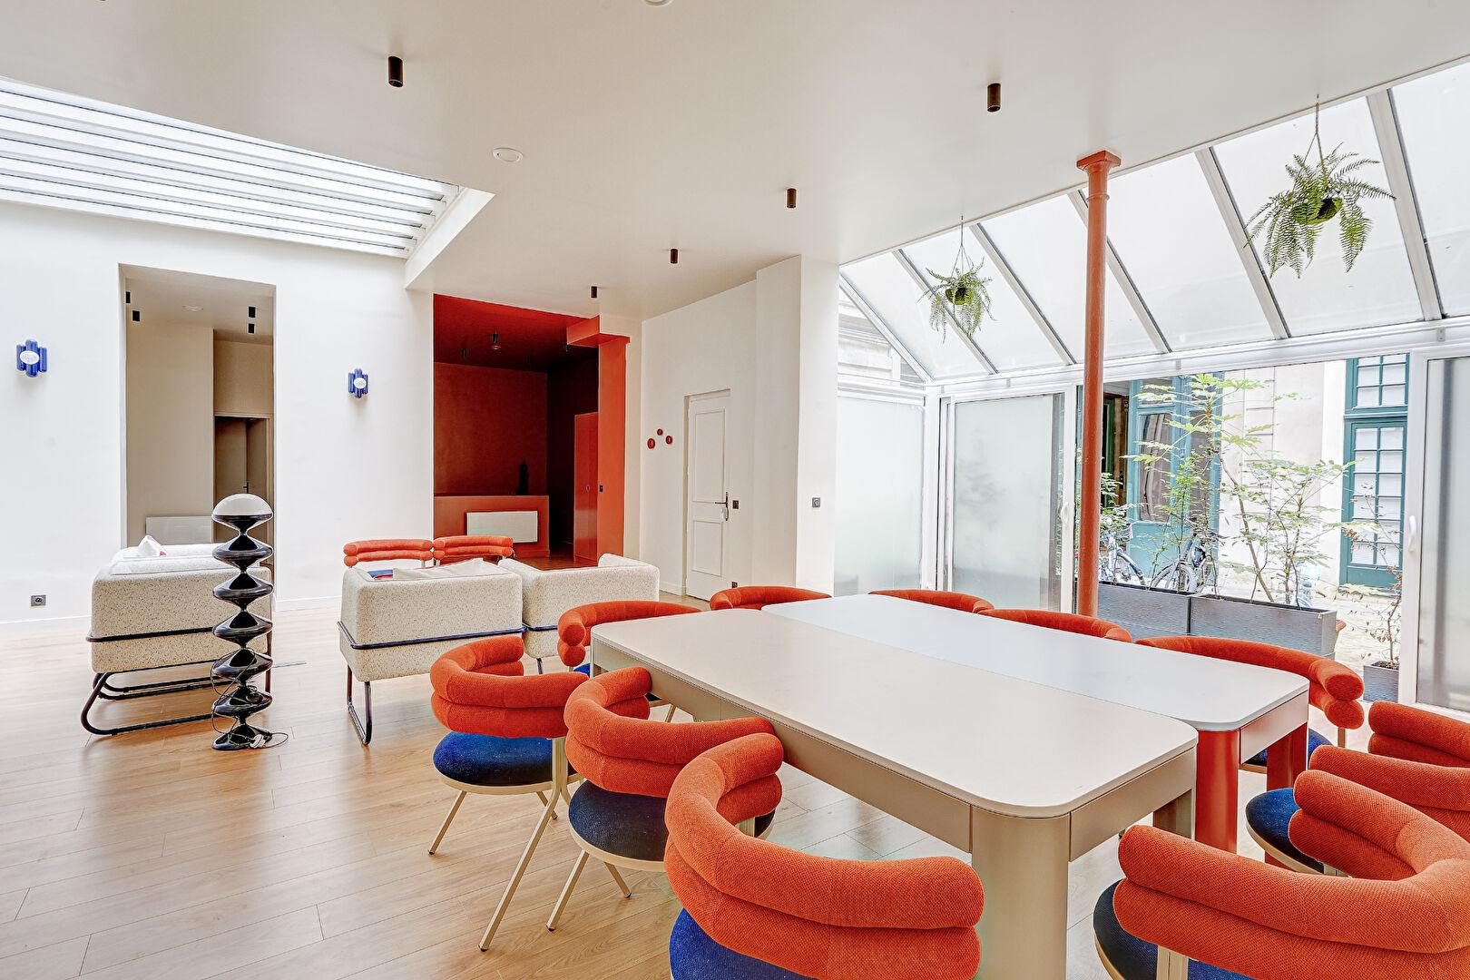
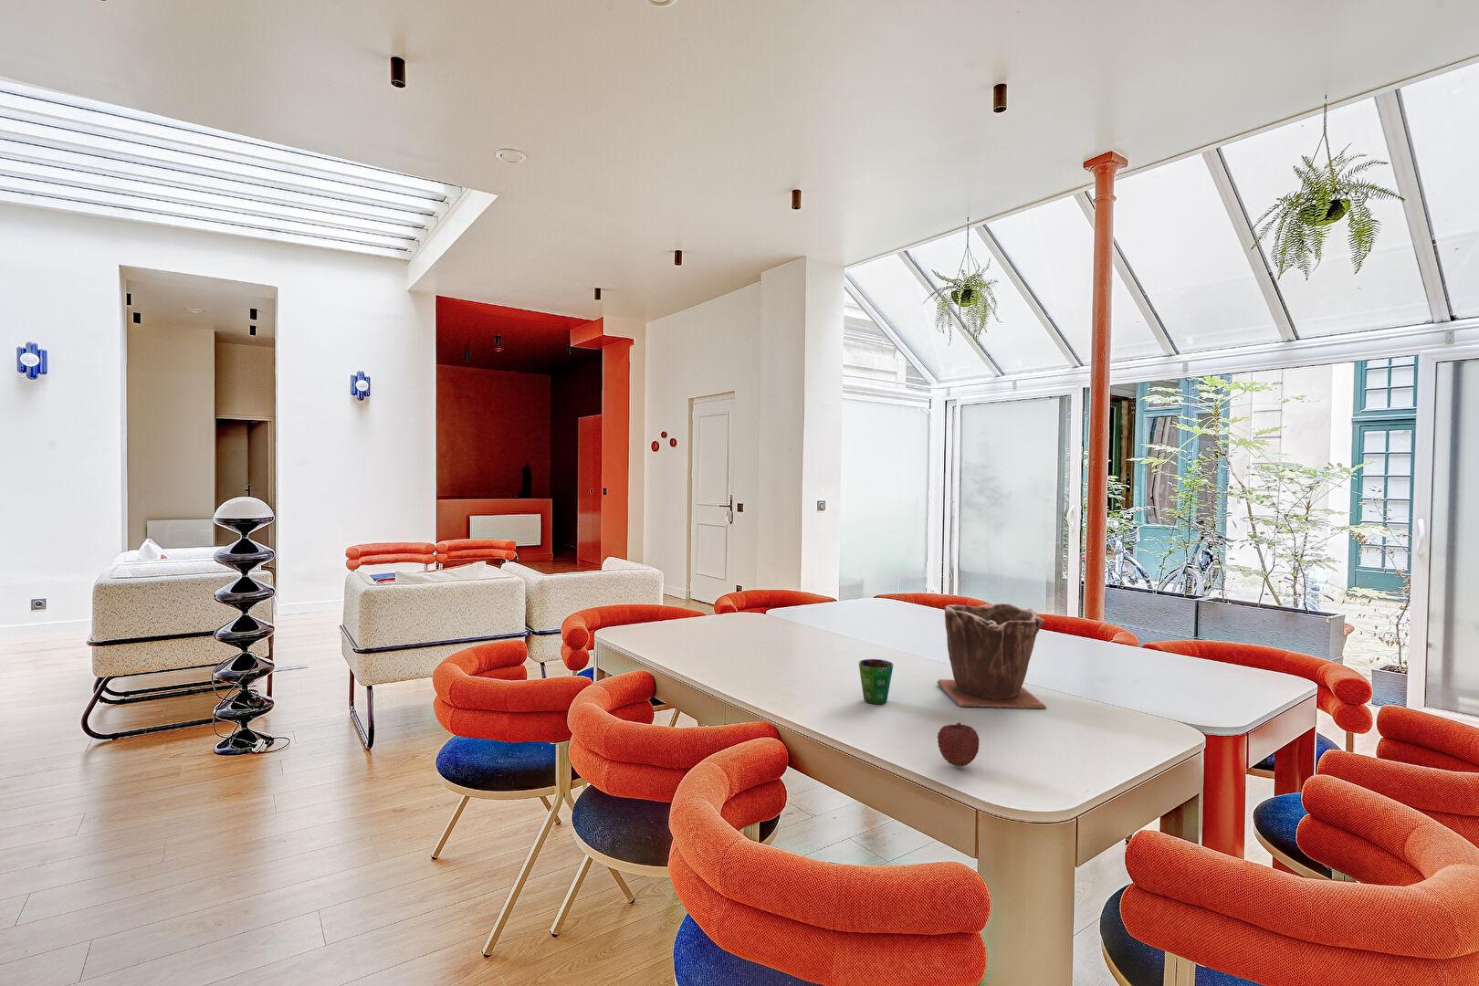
+ cup (872, 680)
+ fruit (957, 743)
+ plant pot (989, 651)
